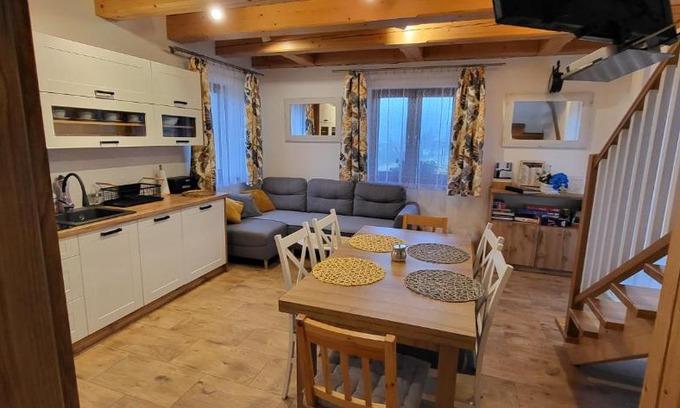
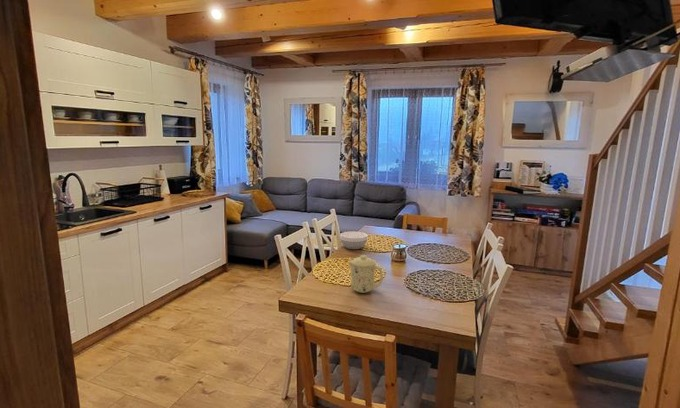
+ bowl (353, 240)
+ mug (364, 273)
